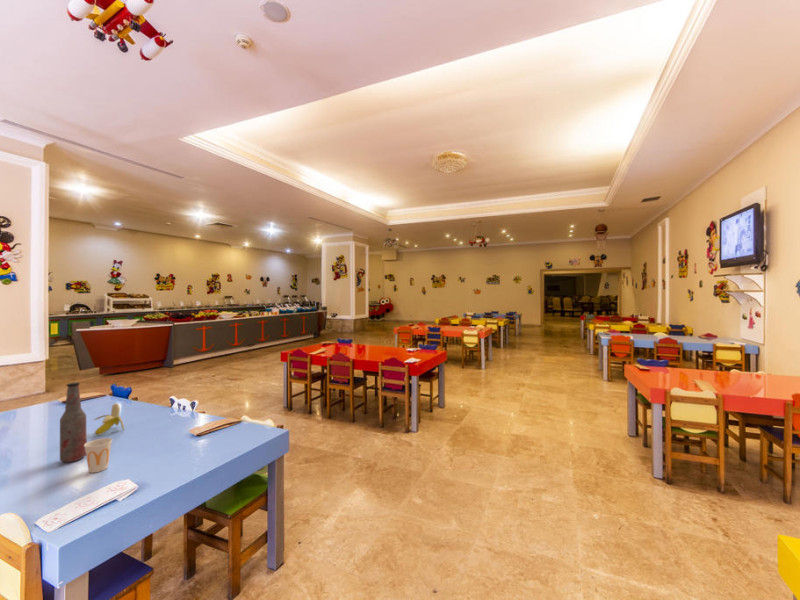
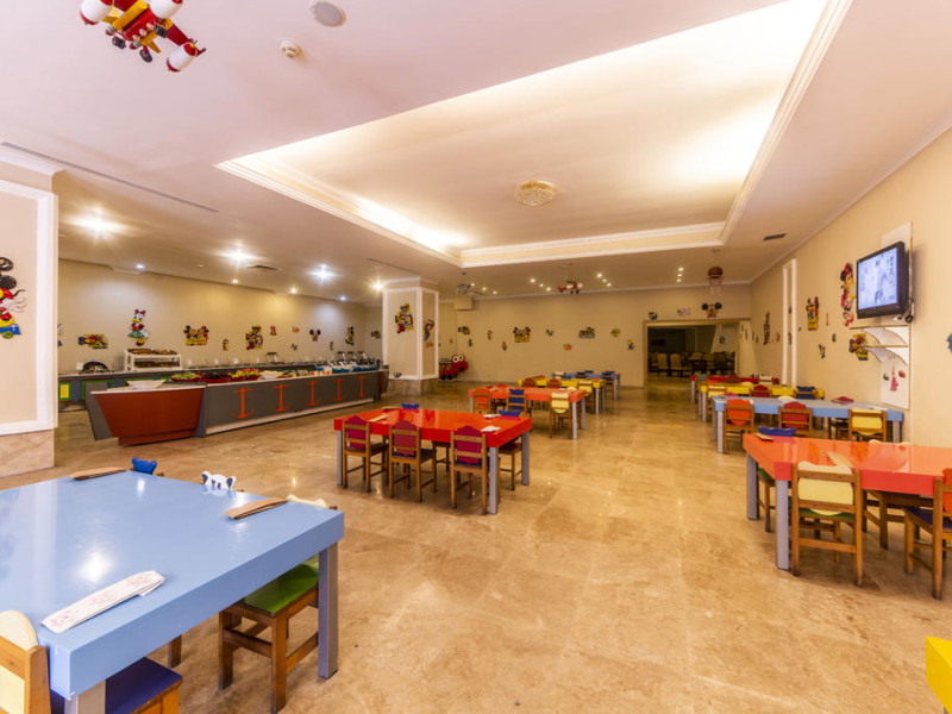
- bottle (73, 421)
- cup (98, 455)
- banana (109, 418)
